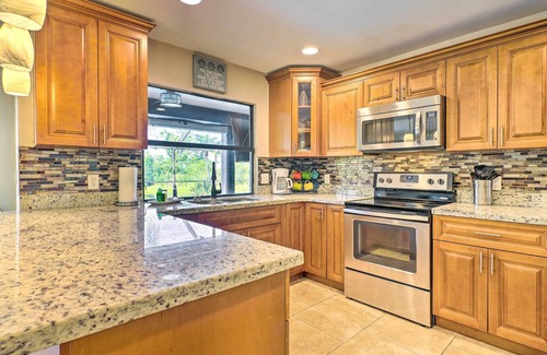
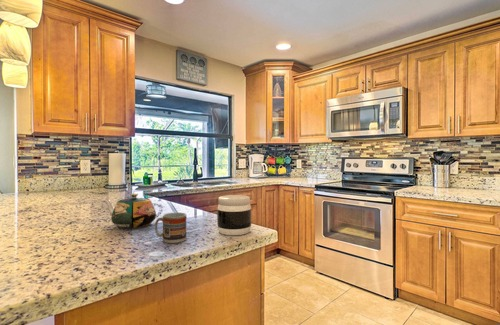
+ teapot (132, 209)
+ cup (170, 227)
+ jar (234, 213)
